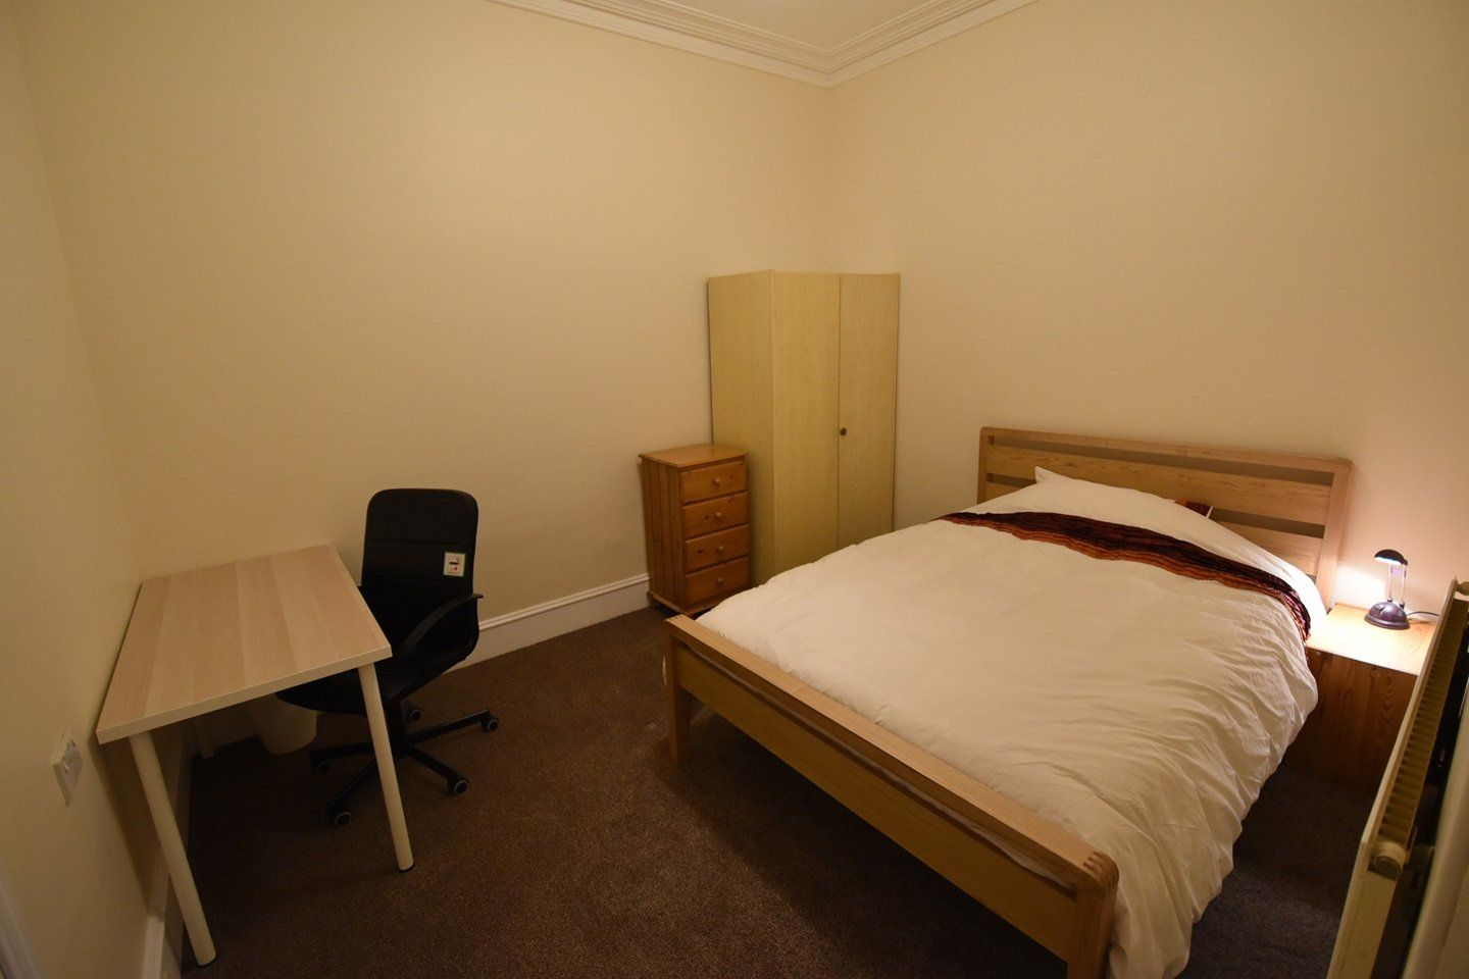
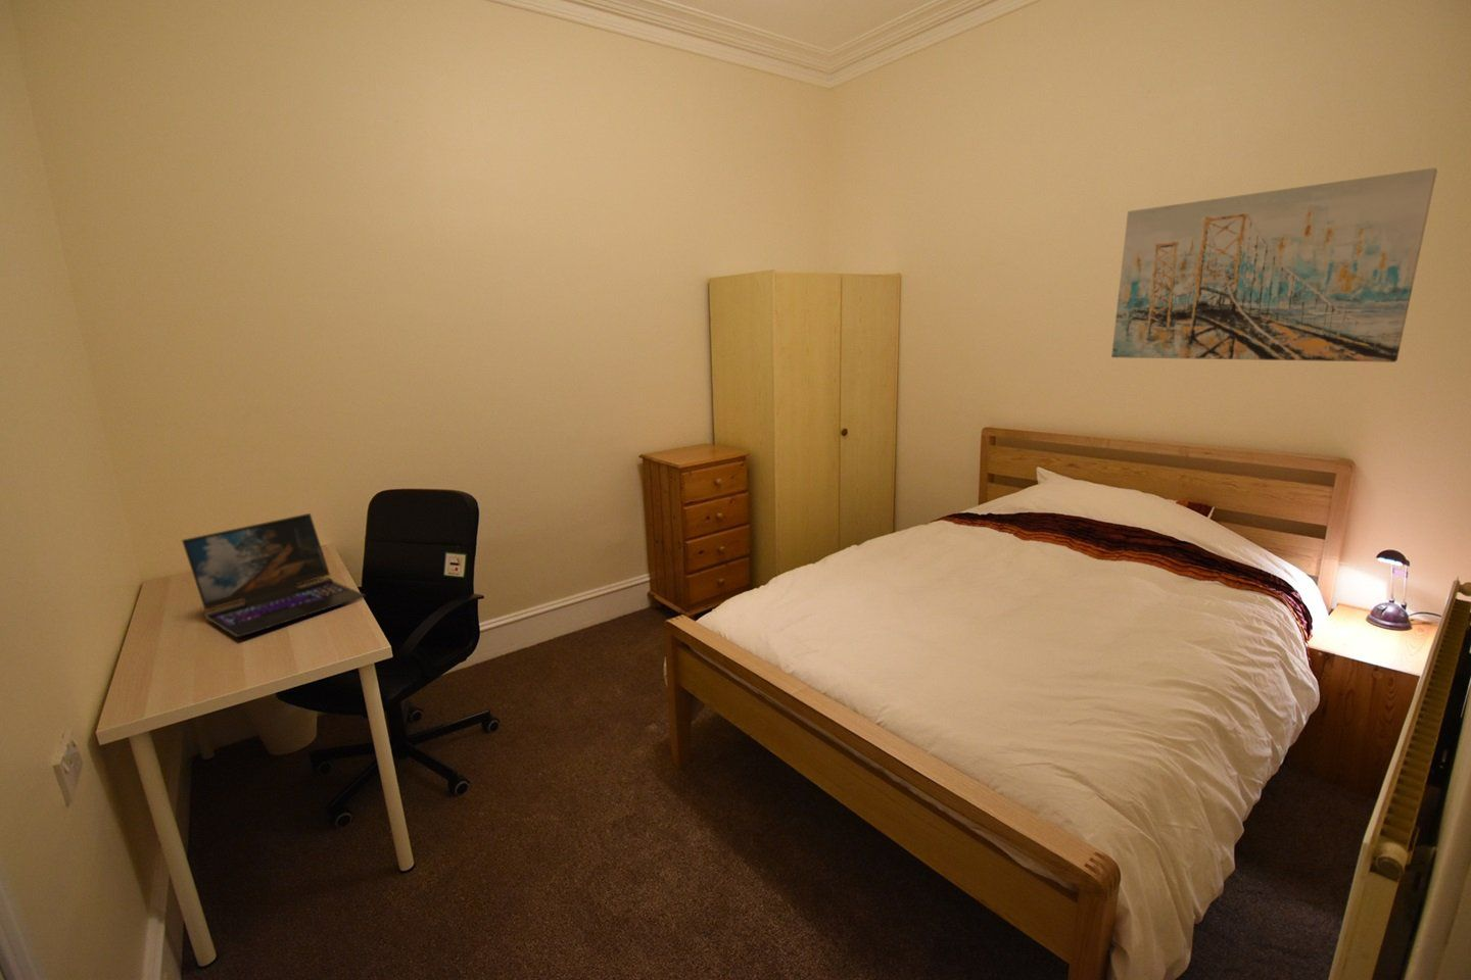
+ wall art (1248, 278)
+ laptop (277, 571)
